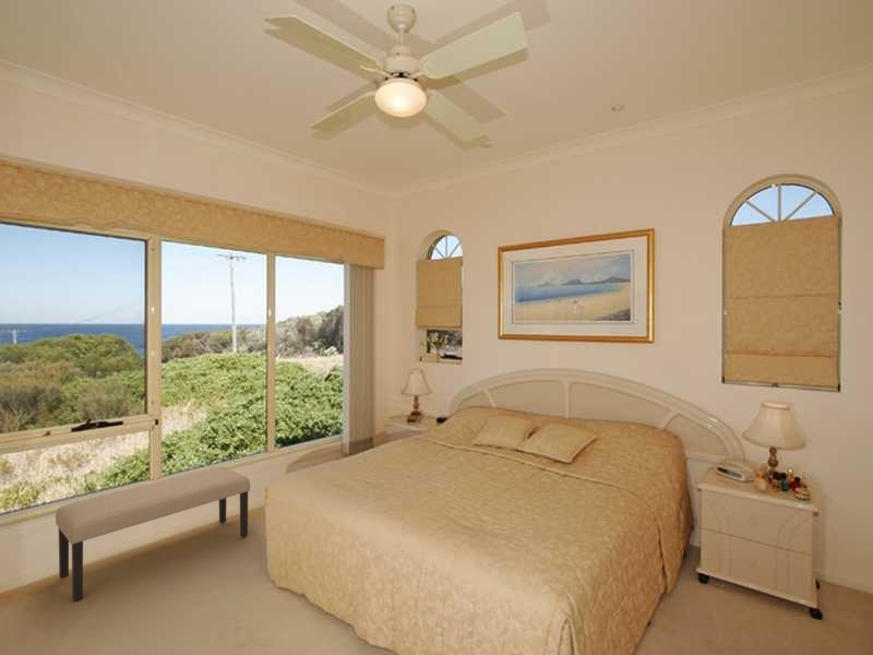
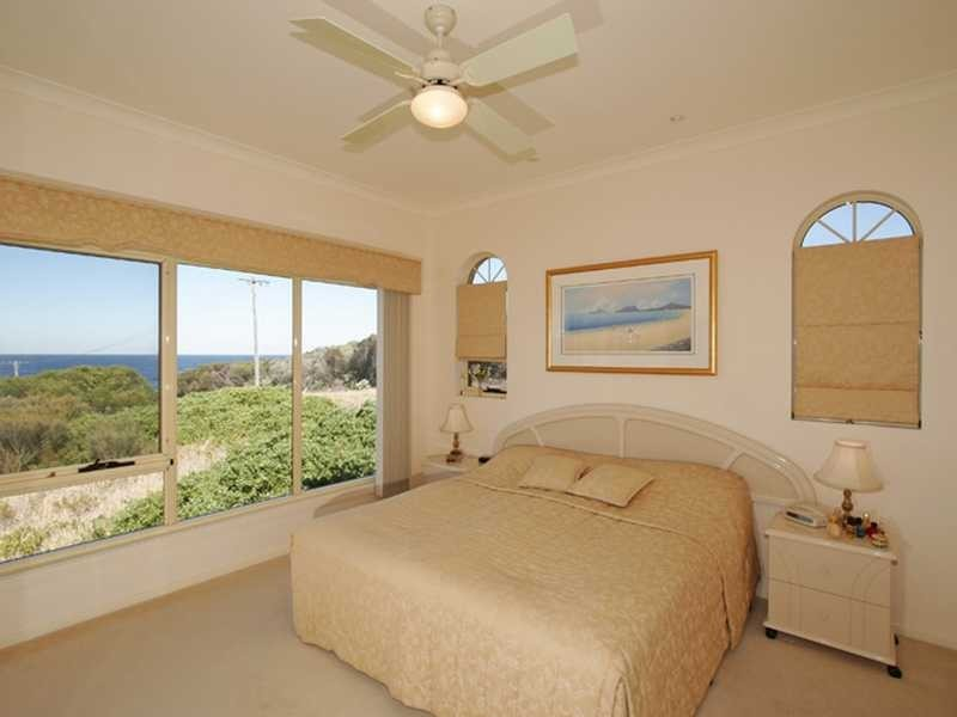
- bench (162, 516)
